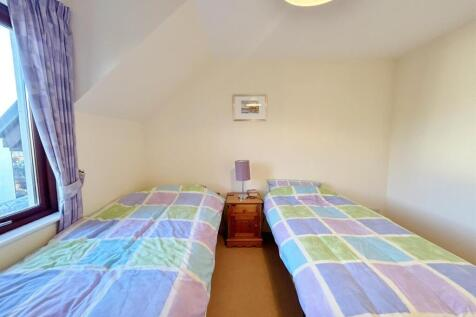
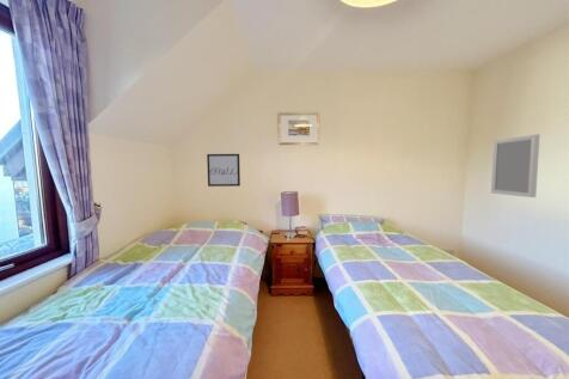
+ home mirror (513, 166)
+ wall art (224, 170)
